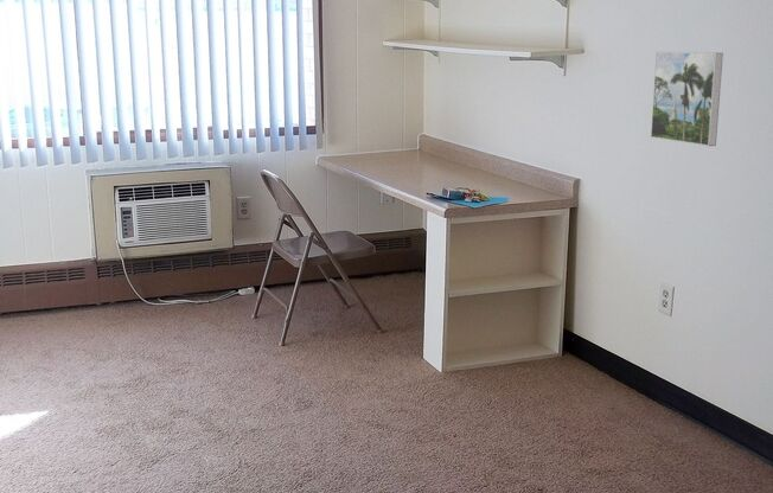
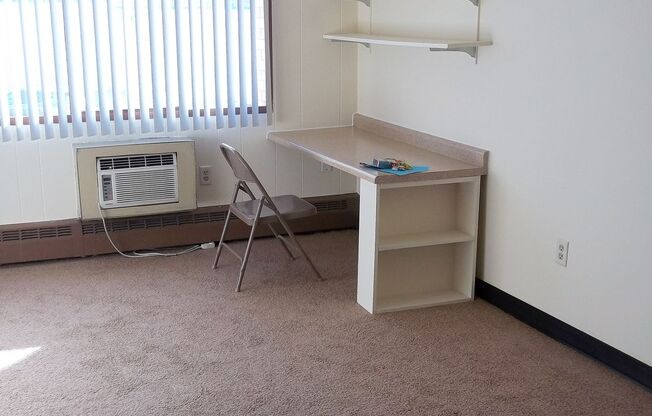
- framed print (684, 97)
